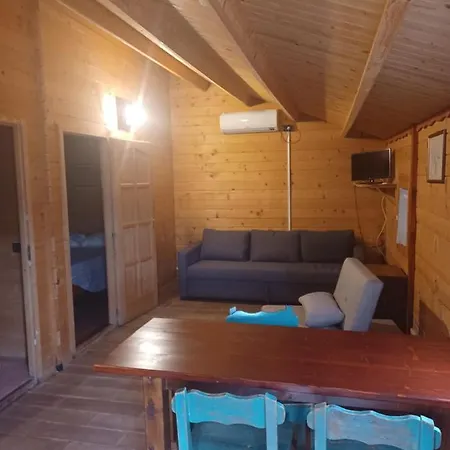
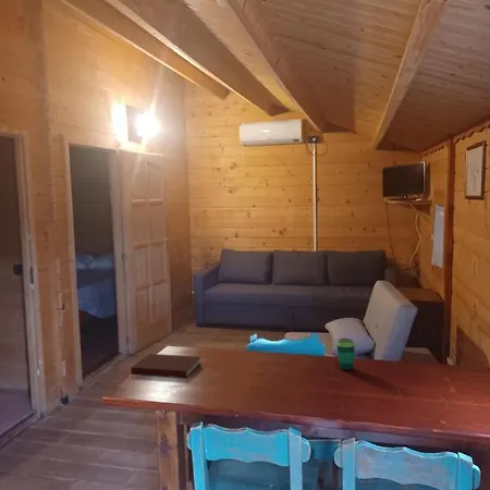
+ notebook (167, 365)
+ cup (345, 354)
